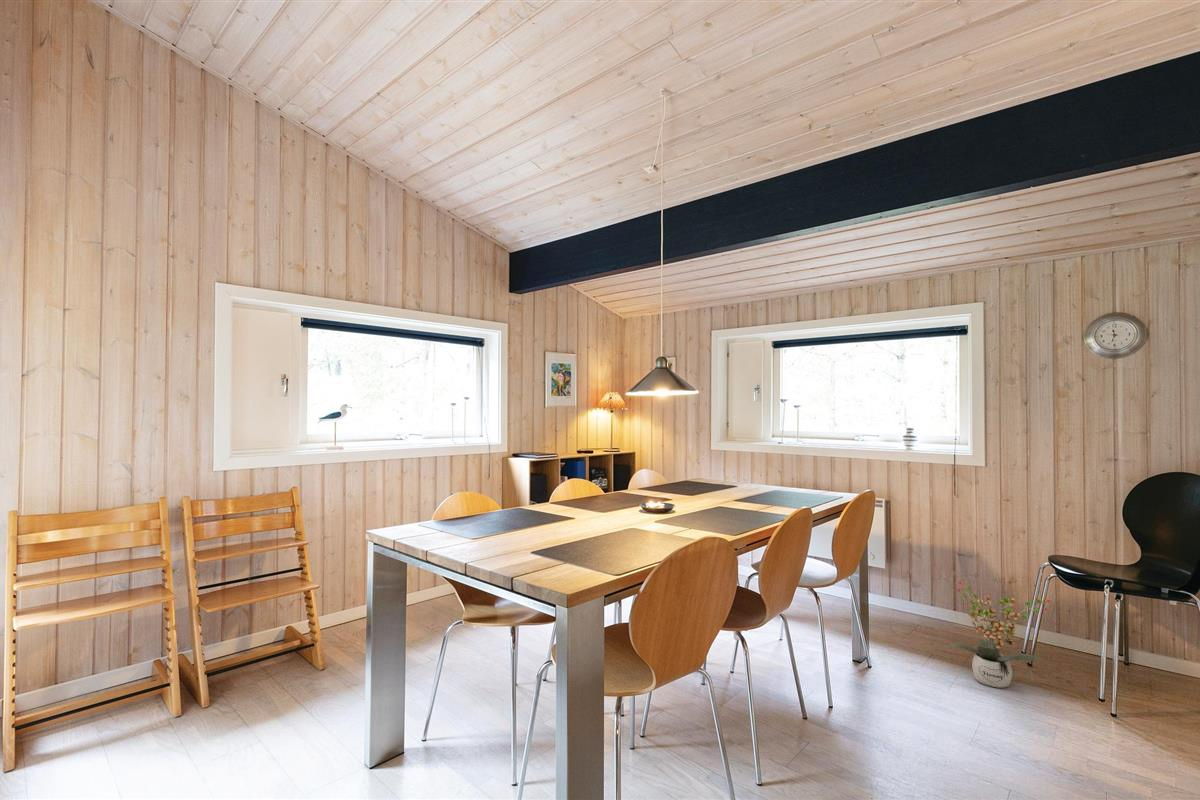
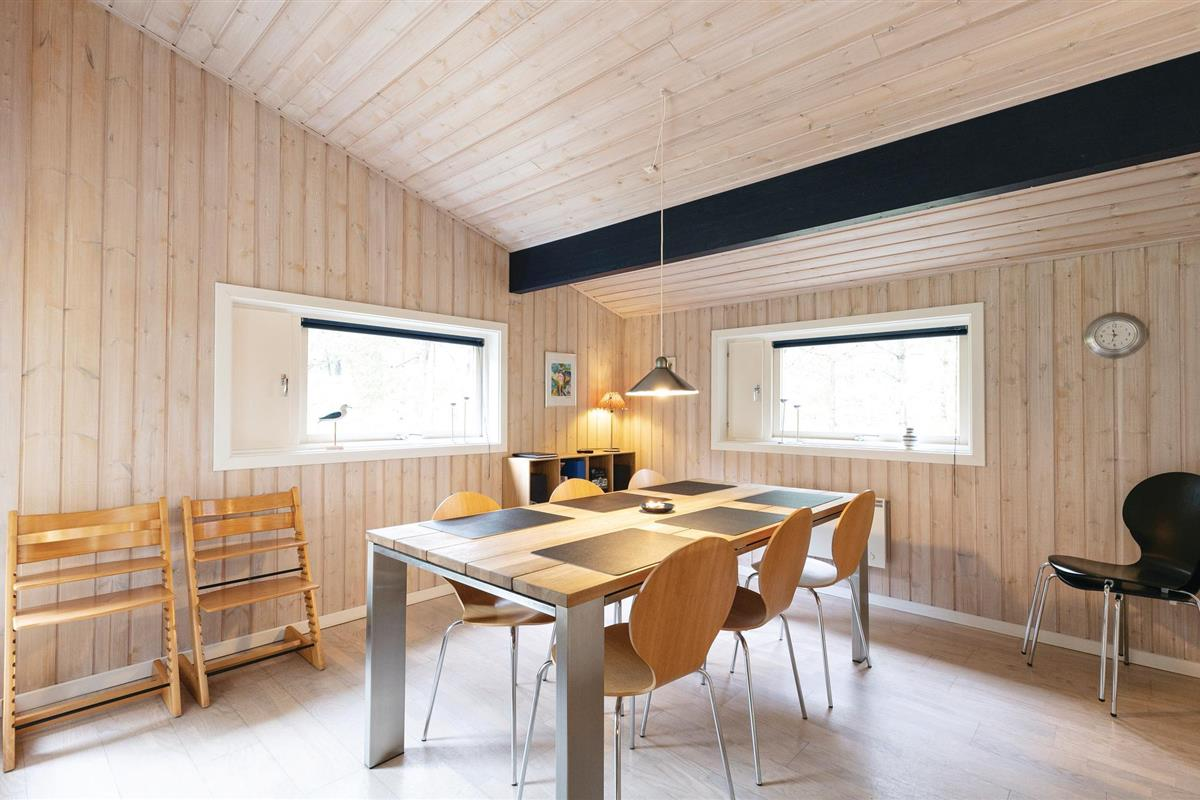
- potted plant (996, 636)
